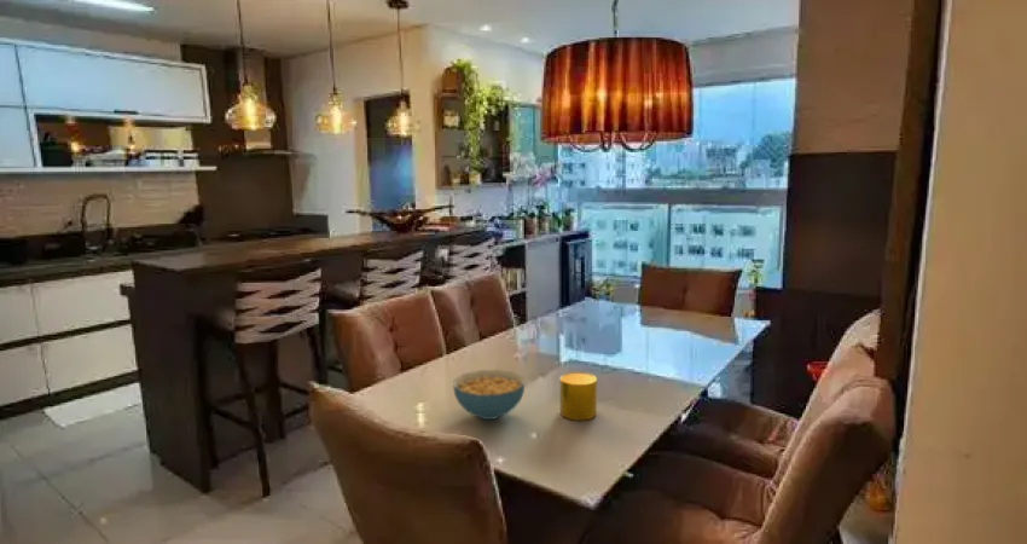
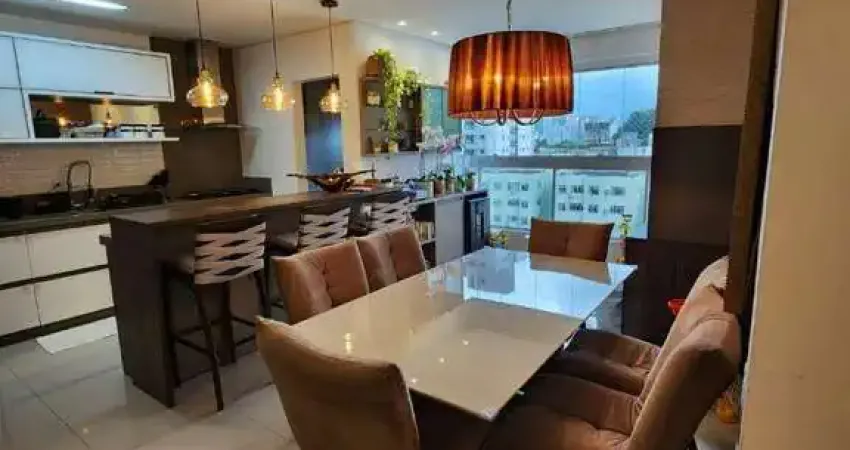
- cereal bowl (489, 398)
- cup (578, 395)
